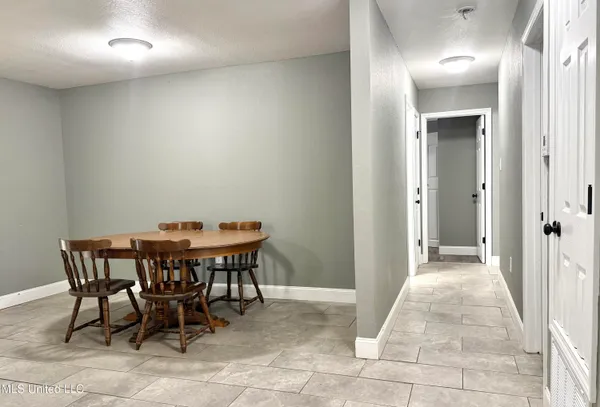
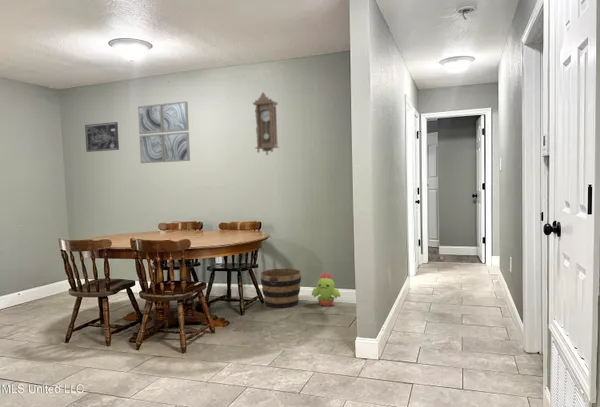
+ bucket (281, 288)
+ pendulum clock (266, 124)
+ wall art (163, 132)
+ wall art (101, 137)
+ decorative plant (325, 288)
